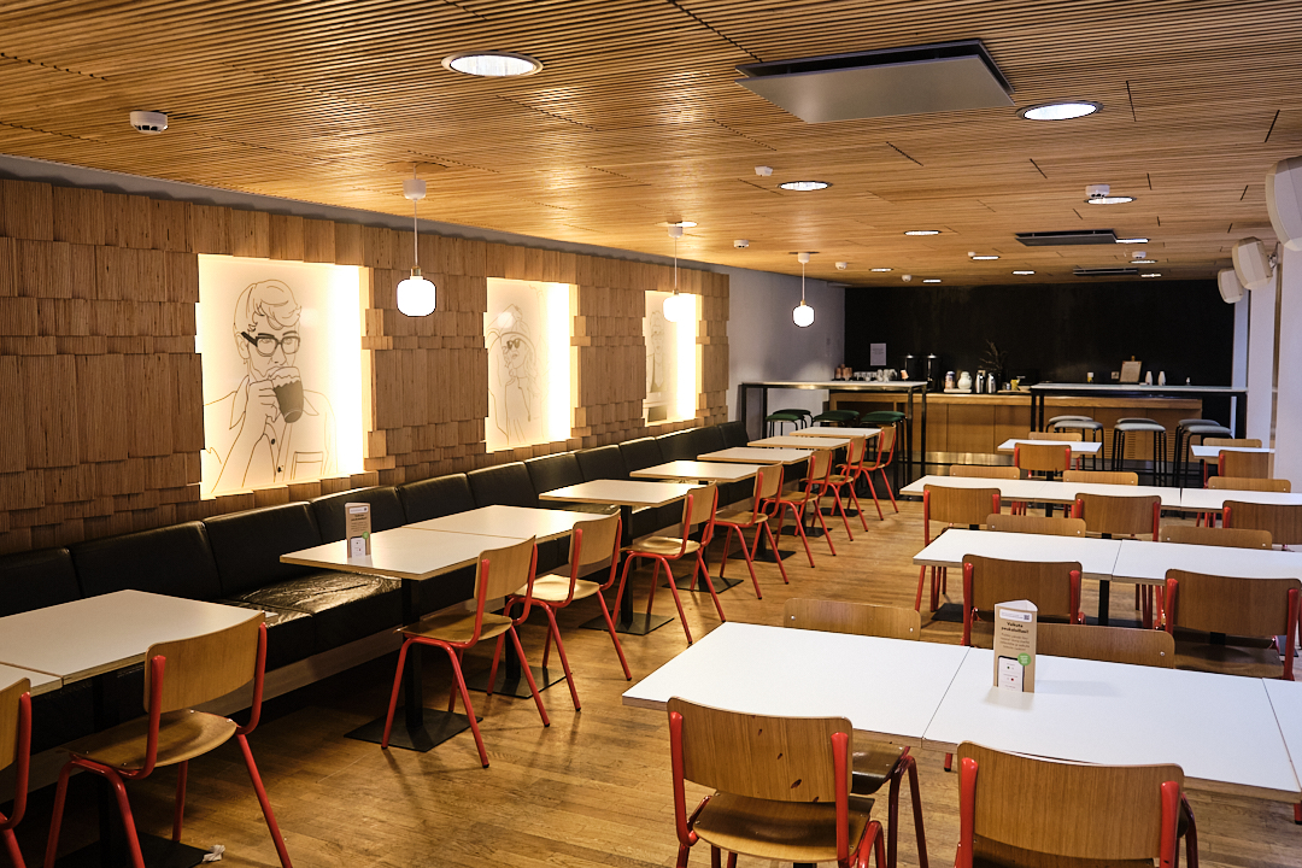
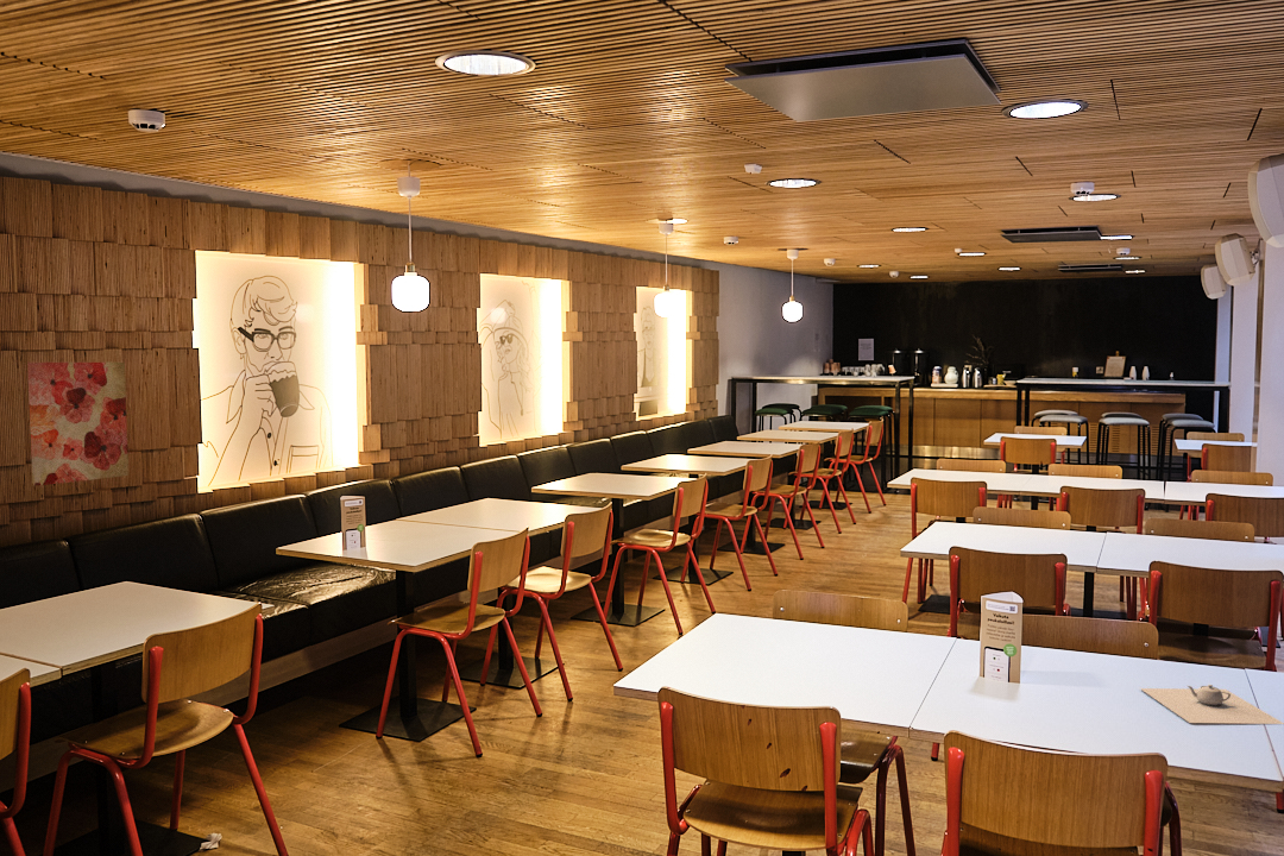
+ wall art (80, 421)
+ teapot (1208, 696)
